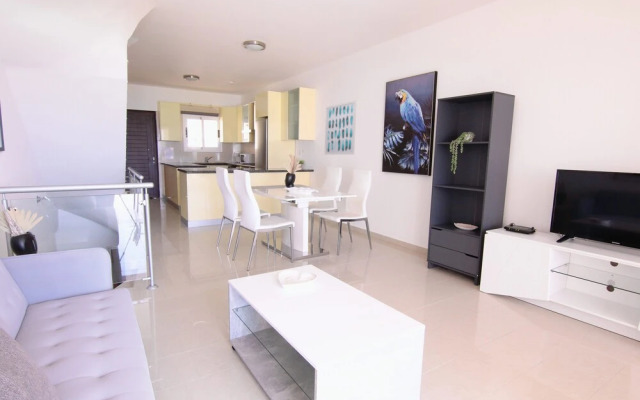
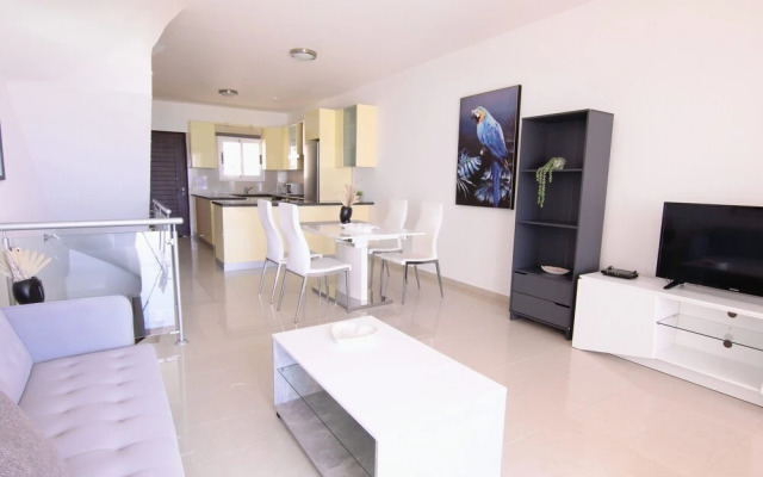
- wall art (339, 129)
